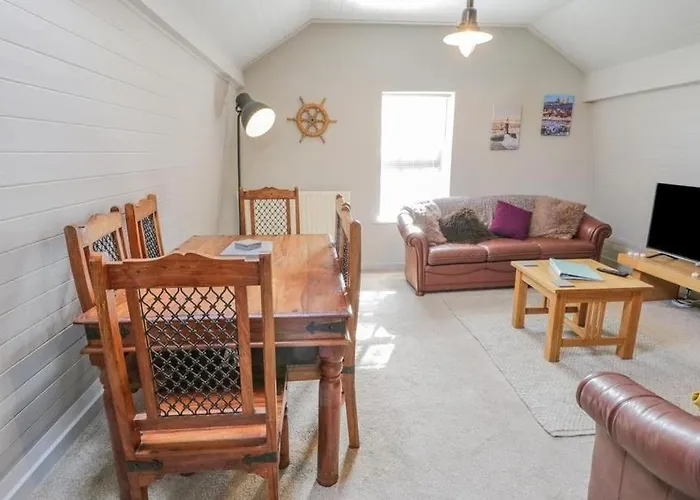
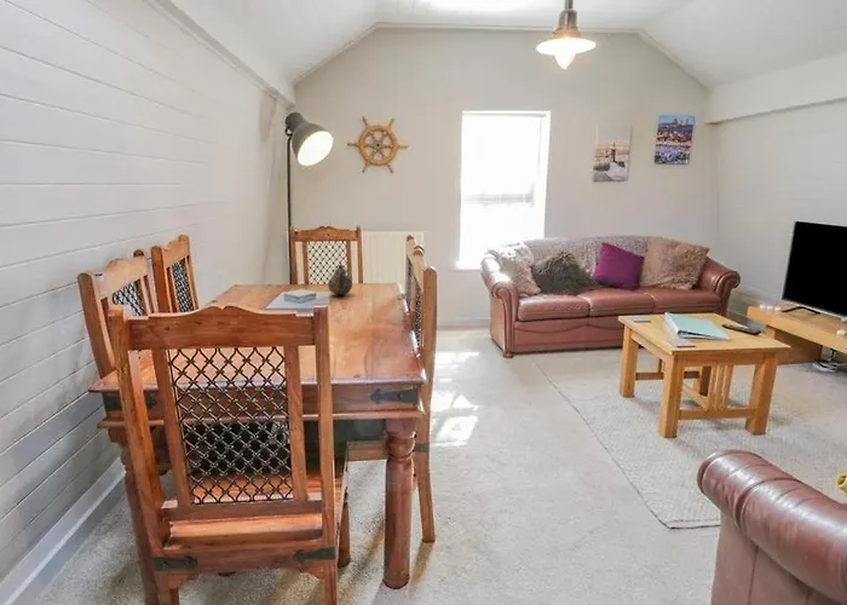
+ teapot (340, 280)
